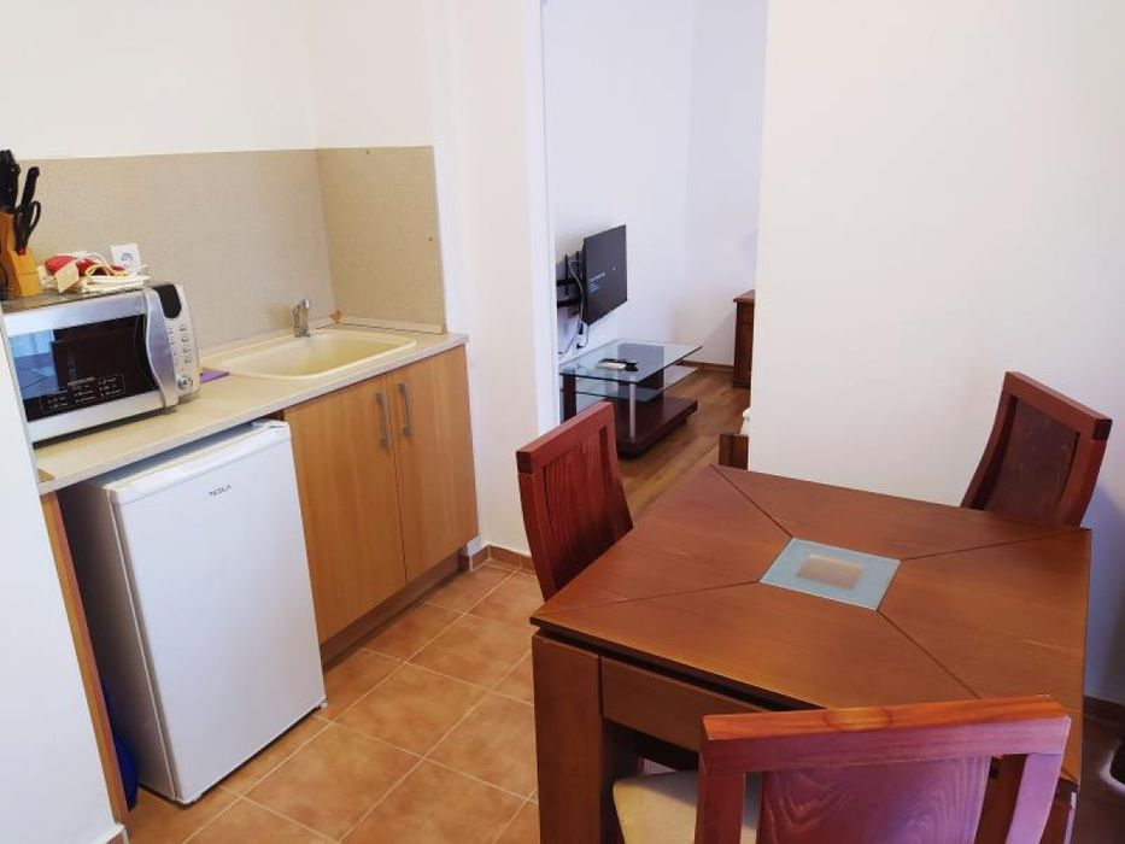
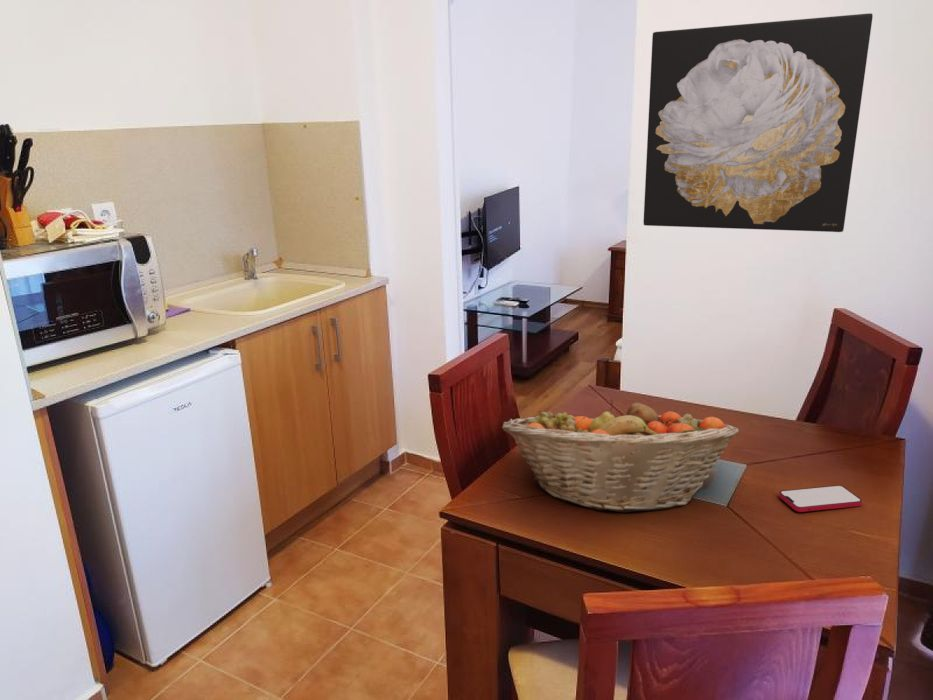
+ wall art (746, 130)
+ fruit basket (616, 443)
+ smartphone (819, 498)
